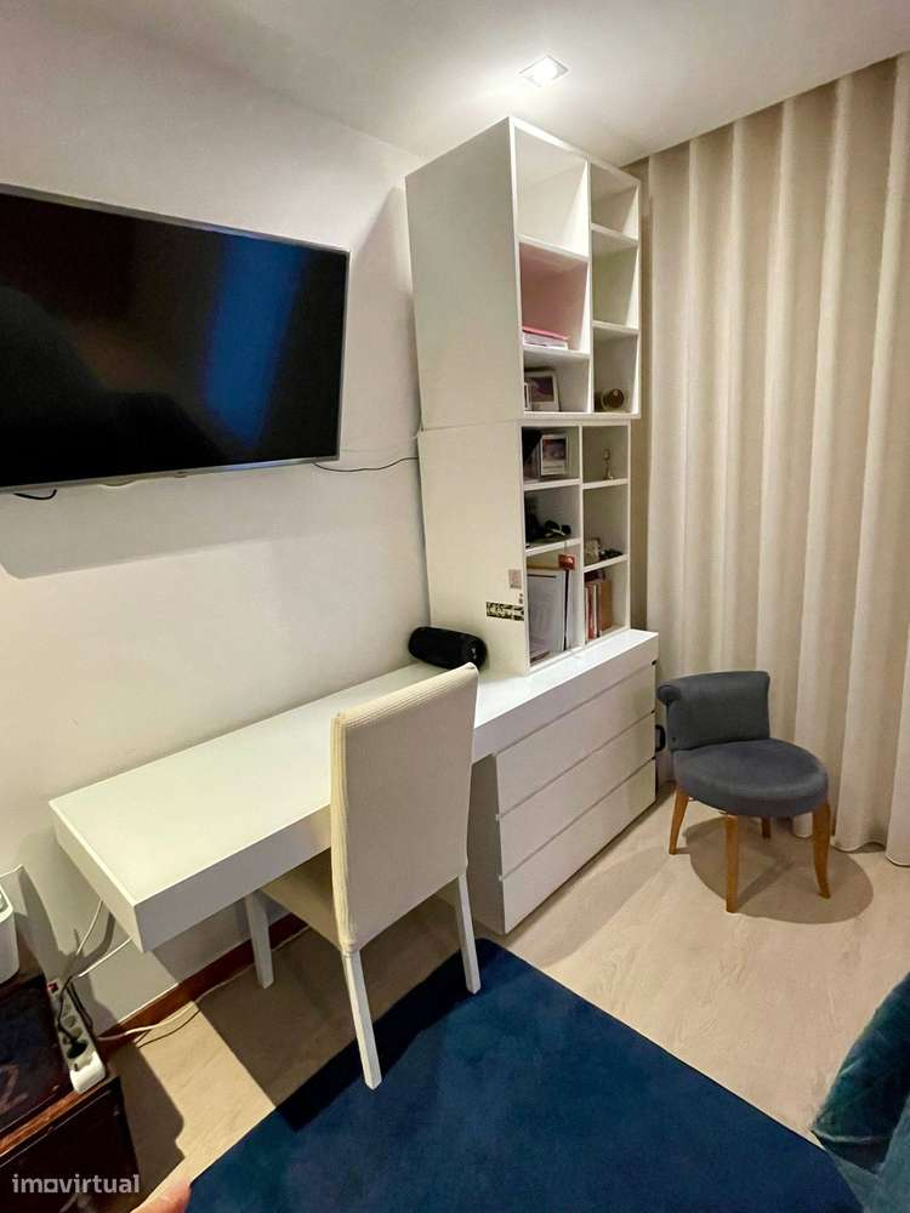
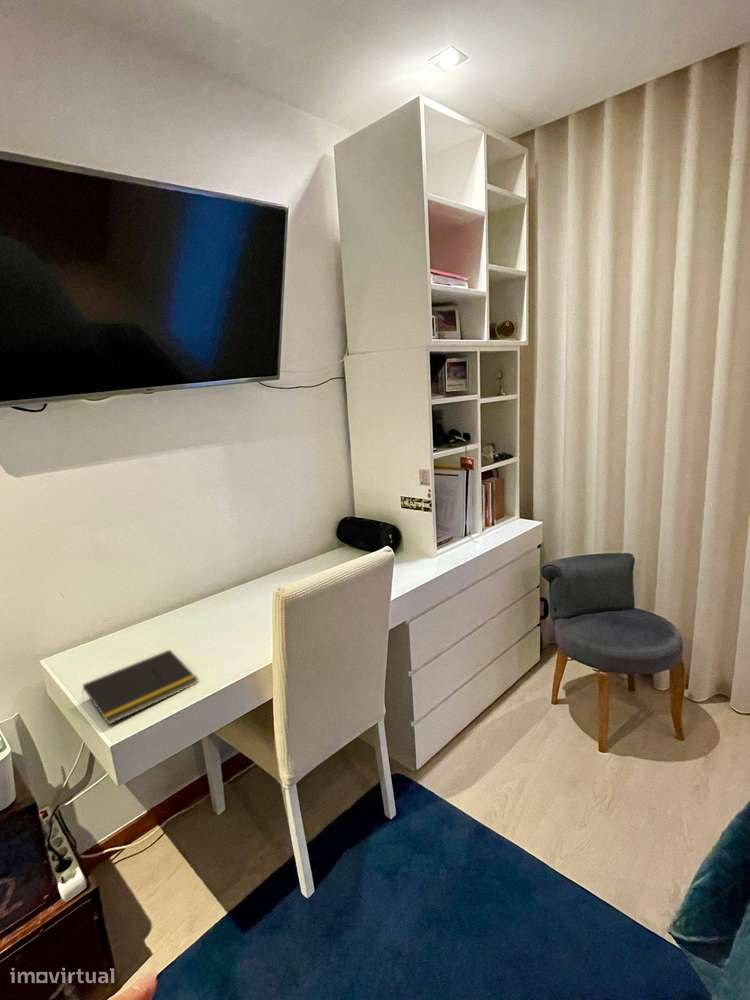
+ notepad (142, 683)
